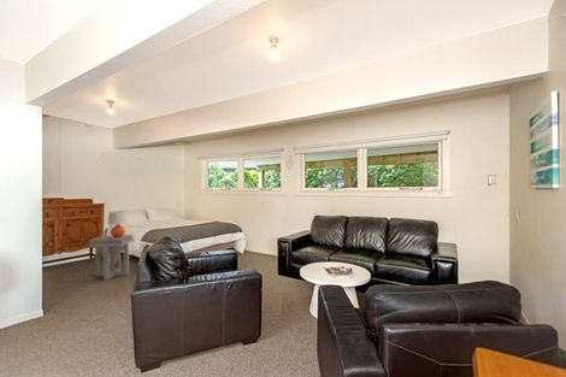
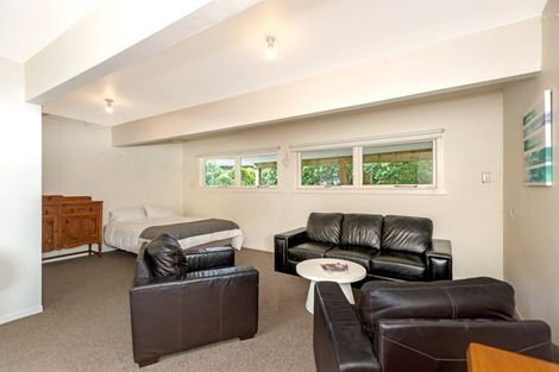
- lamp (117, 224)
- side table (112, 255)
